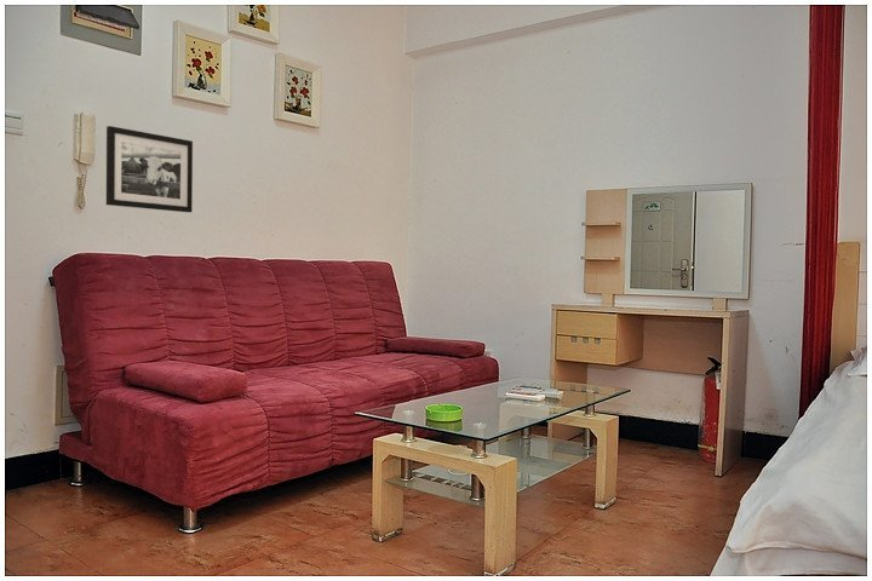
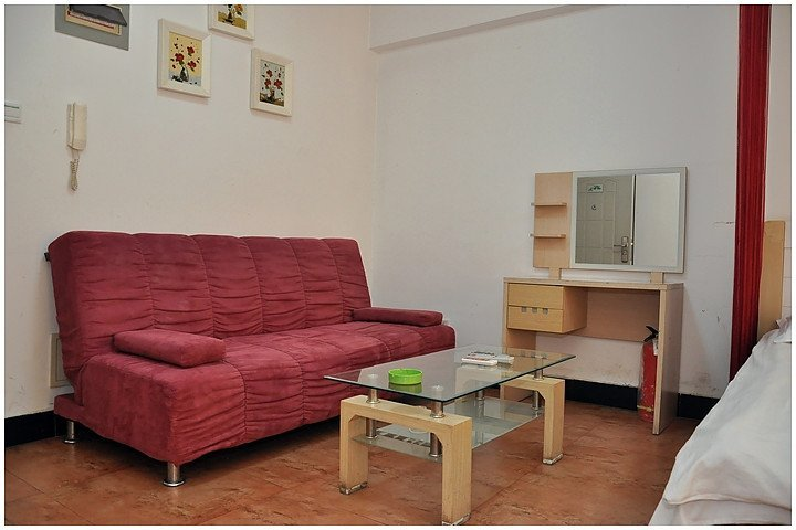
- picture frame (151, 171)
